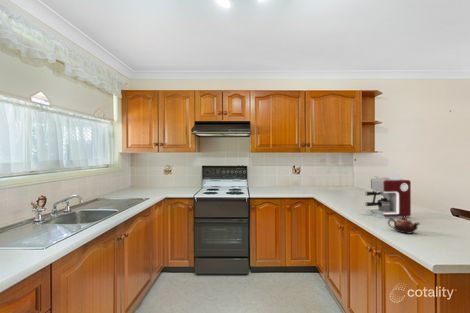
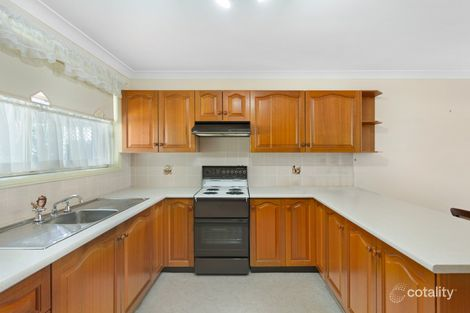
- teapot (403, 223)
- coffee maker (384, 194)
